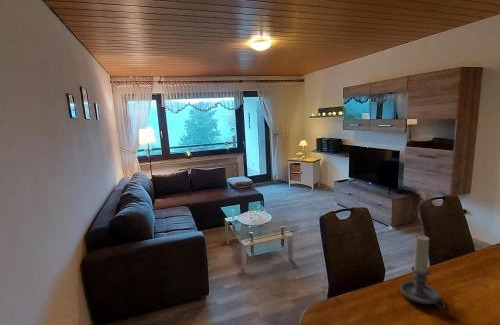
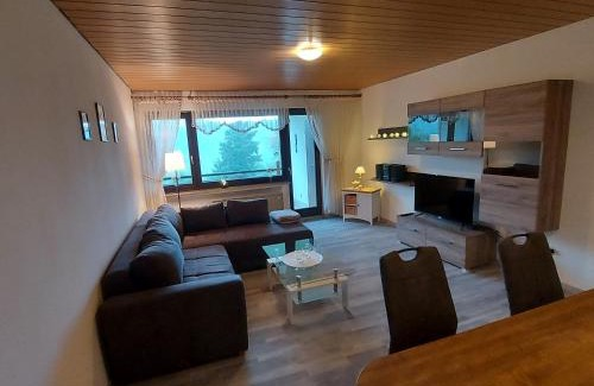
- candle holder (424, 268)
